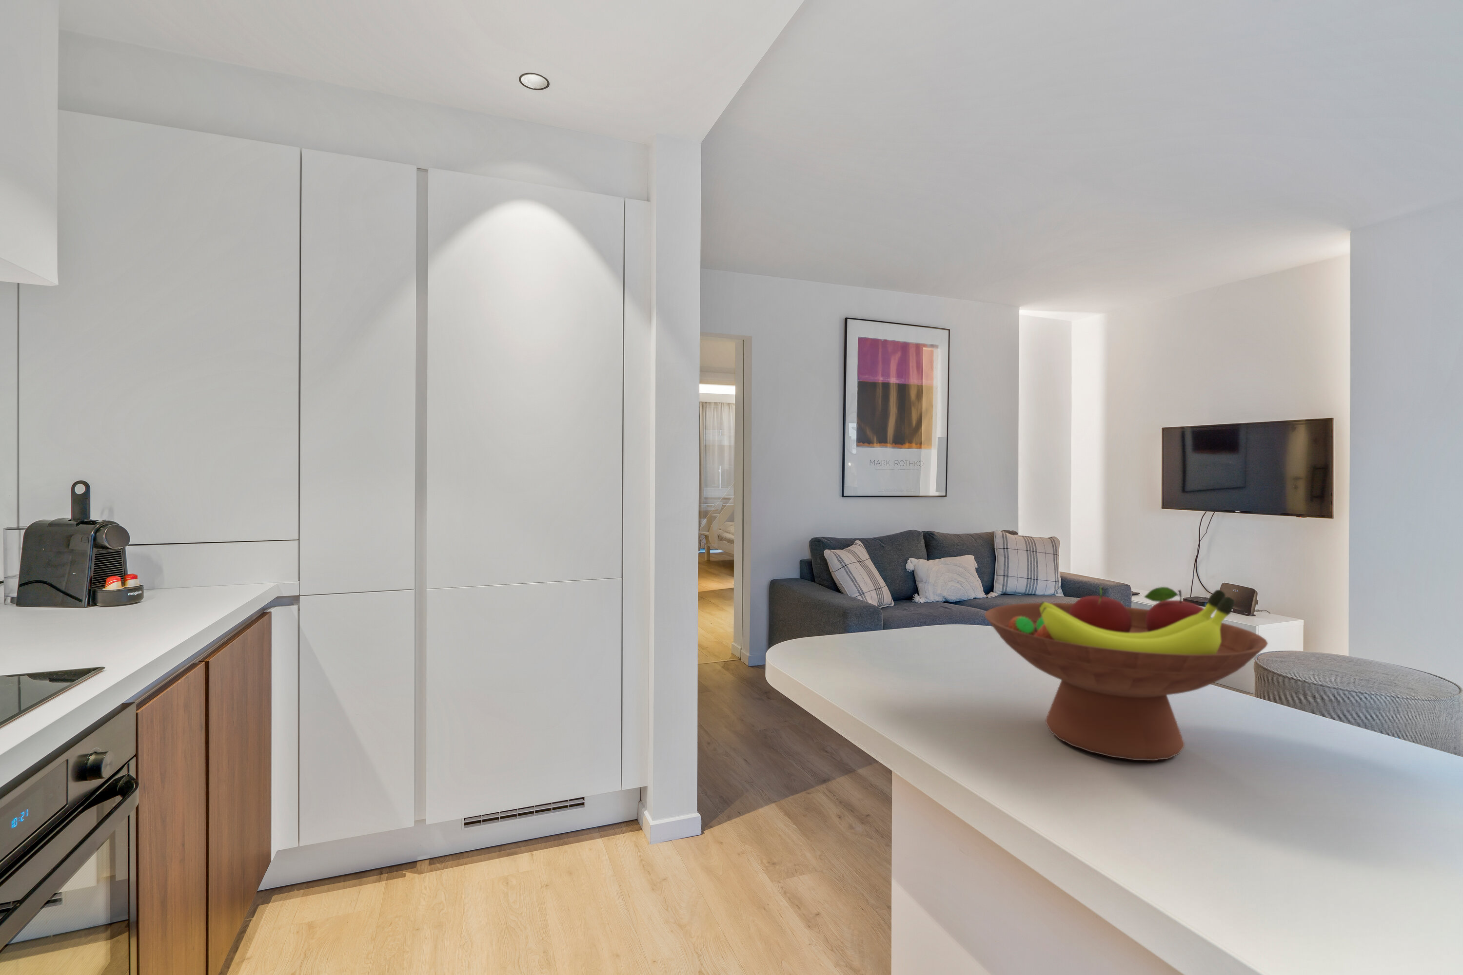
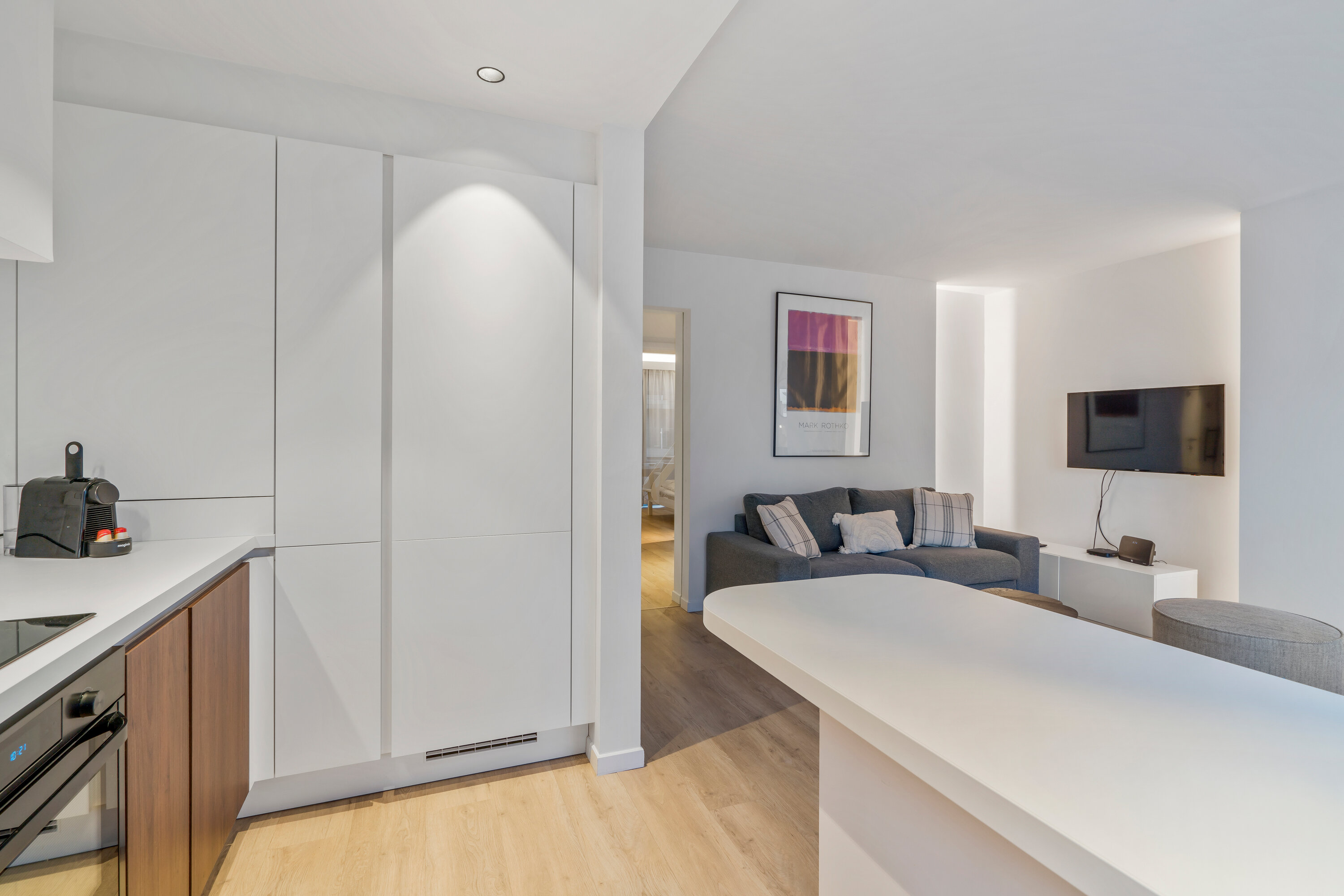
- fruit bowl (1112, 658)
